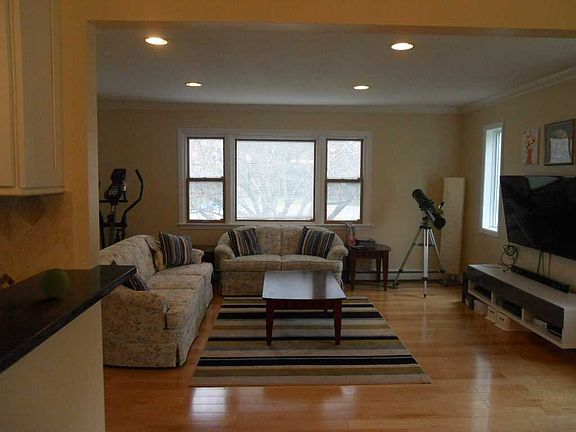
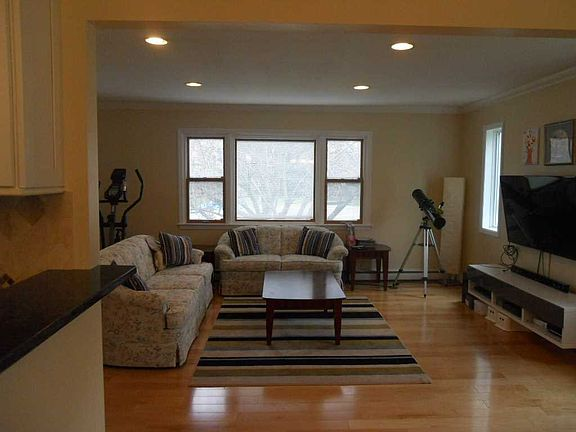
- fruit (55, 282)
